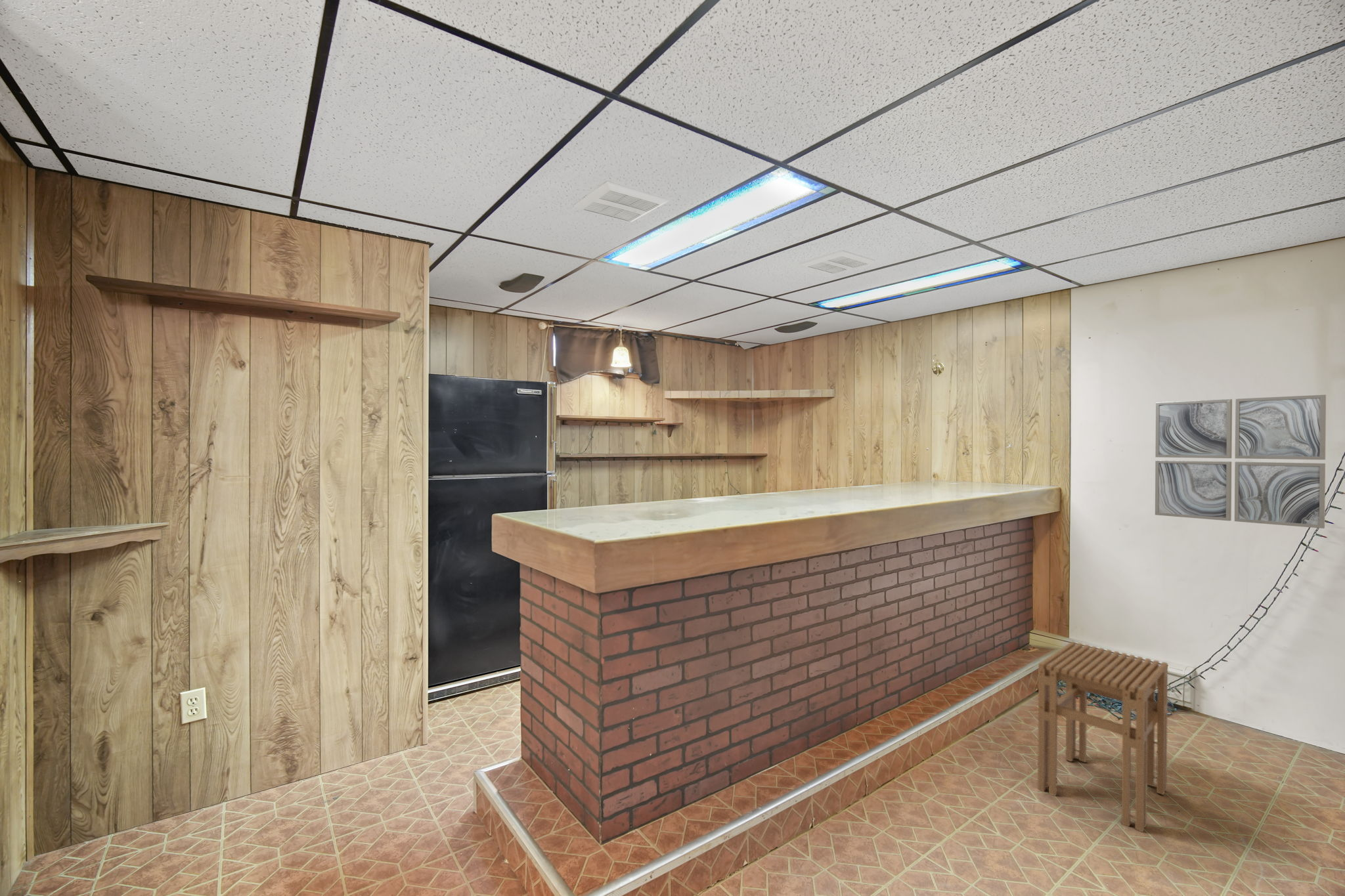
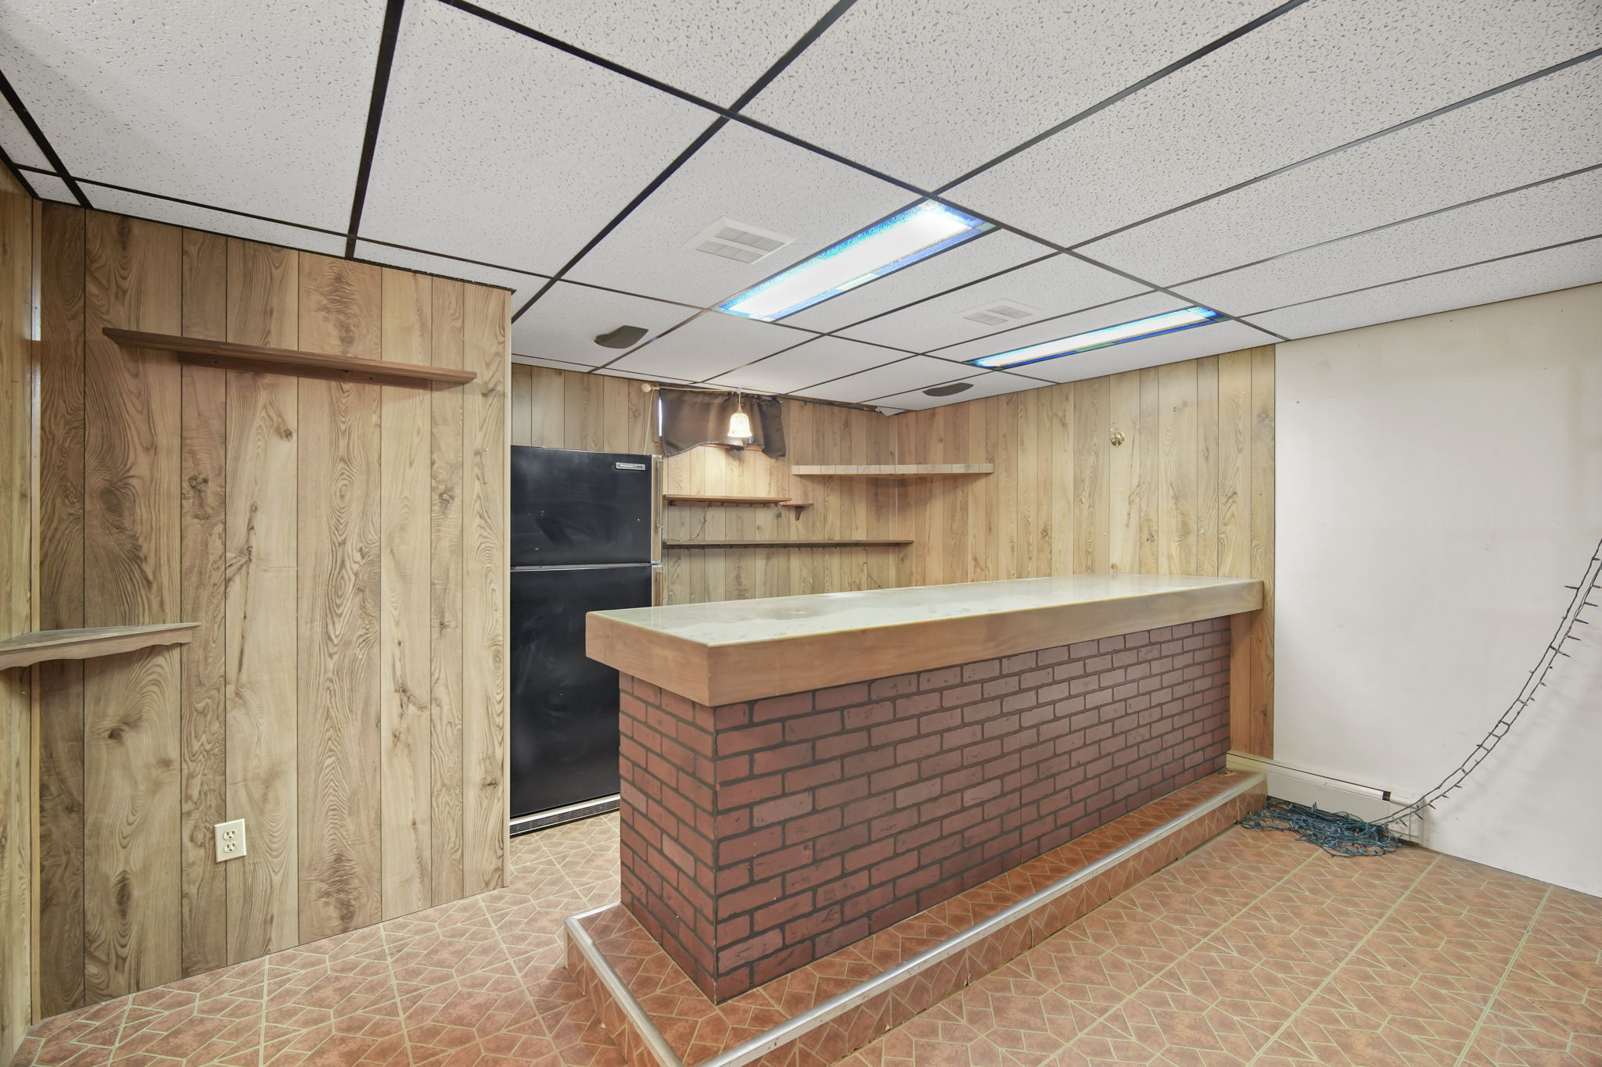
- wall art (1231, 461)
- stool (1103, 726)
